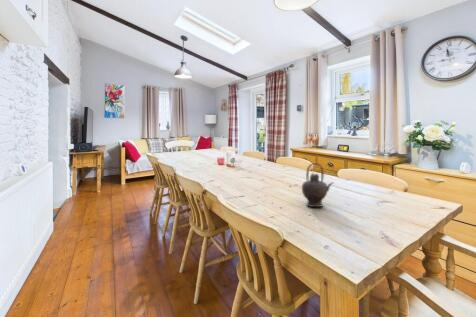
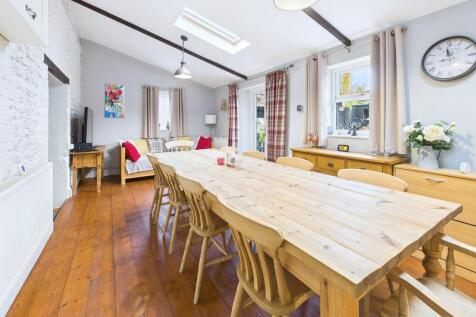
- teapot (317, 184)
